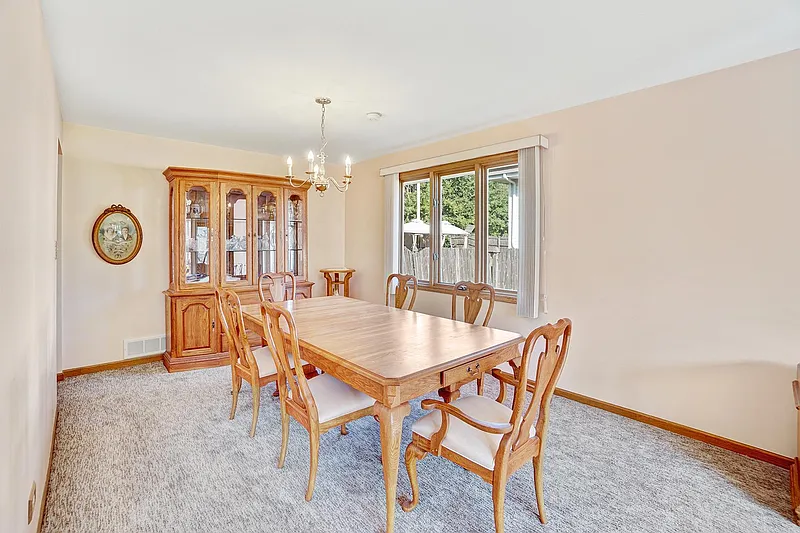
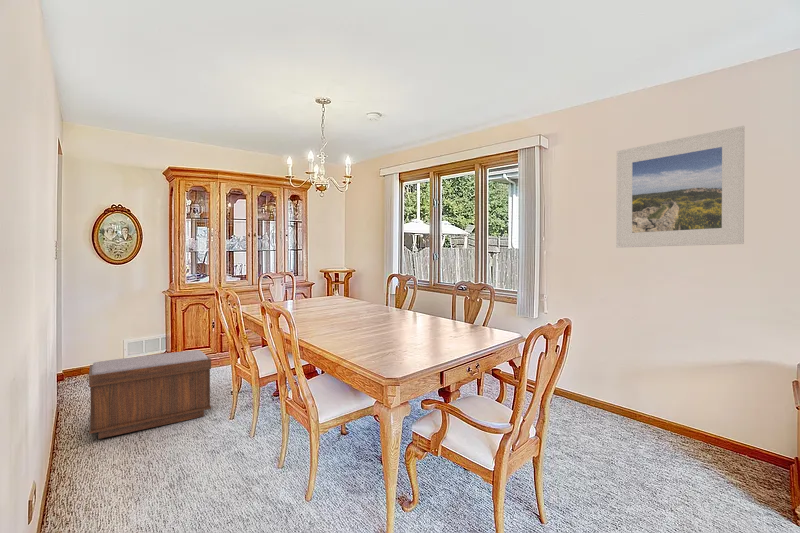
+ bench (152, 388)
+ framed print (674, 193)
